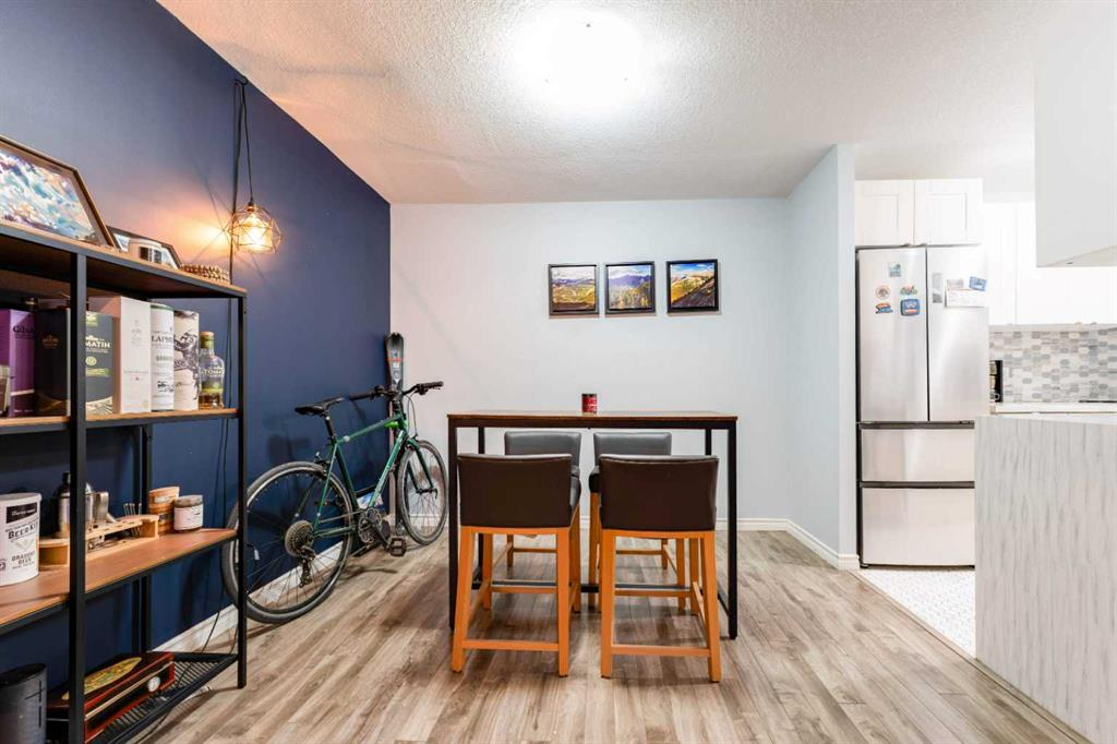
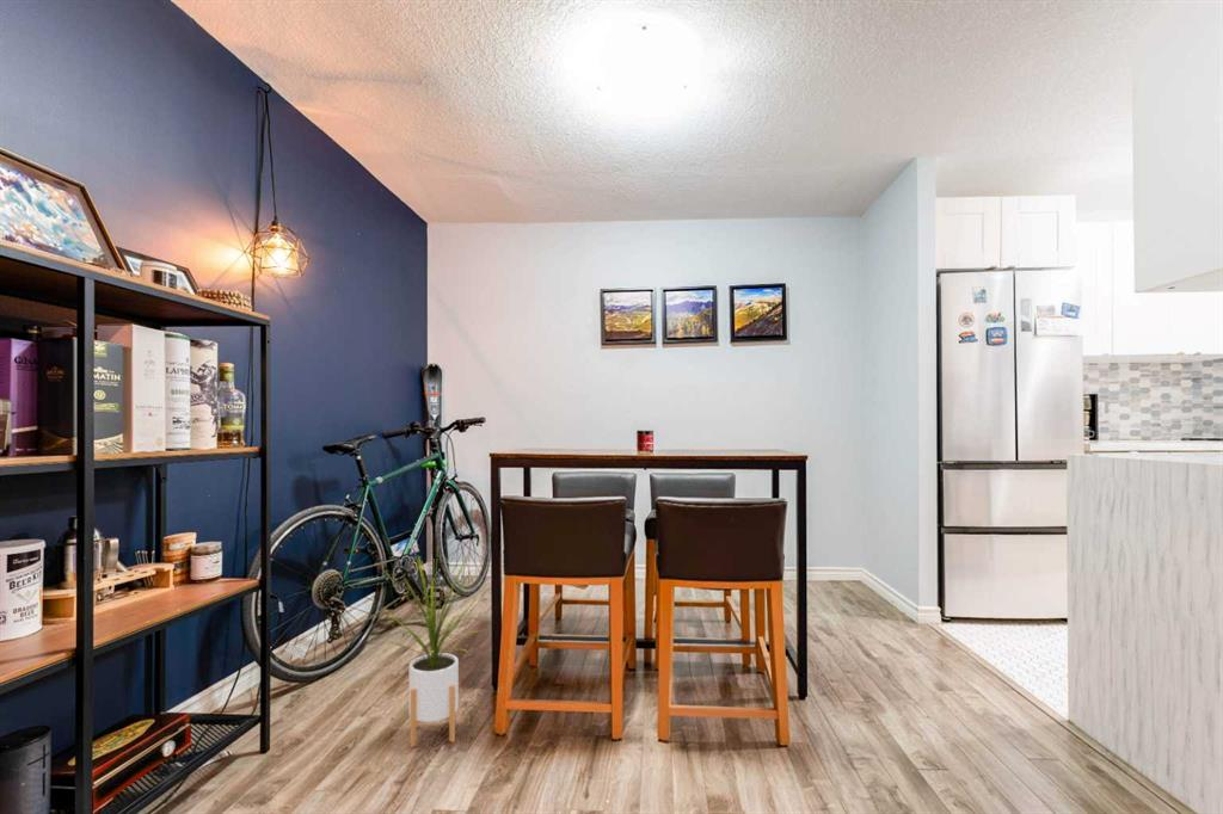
+ house plant (434, 641)
